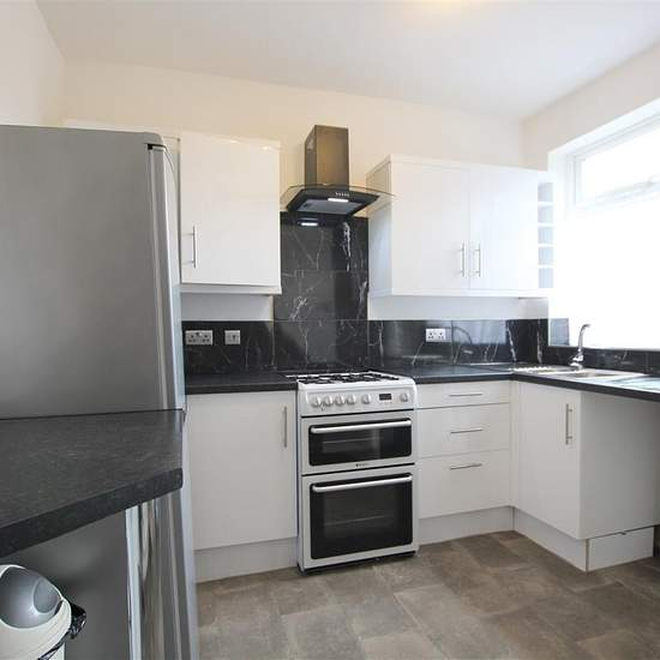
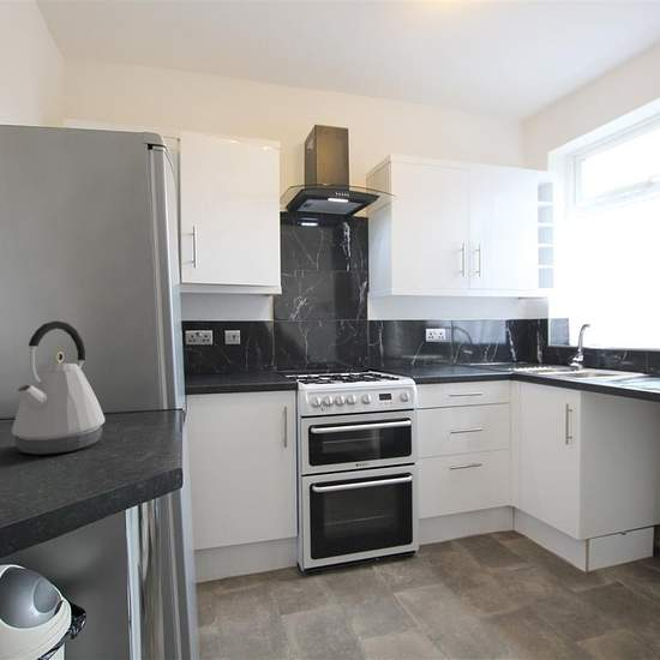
+ kettle (56, 384)
